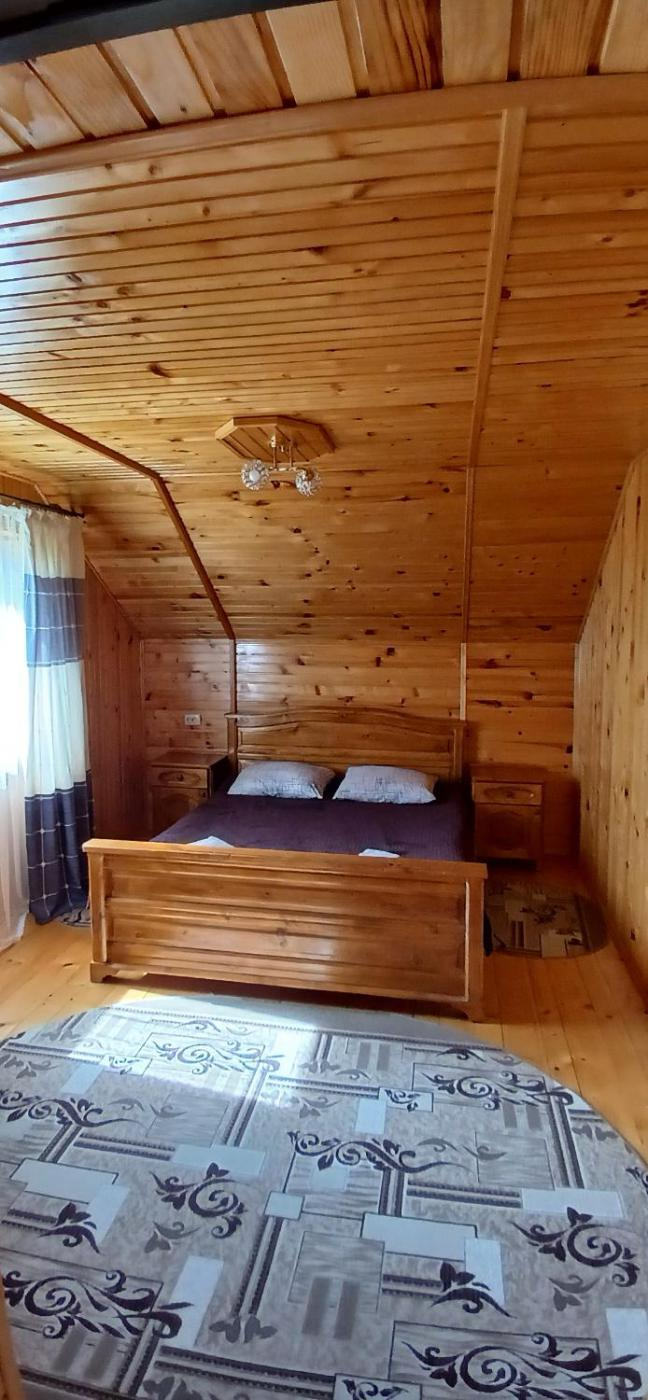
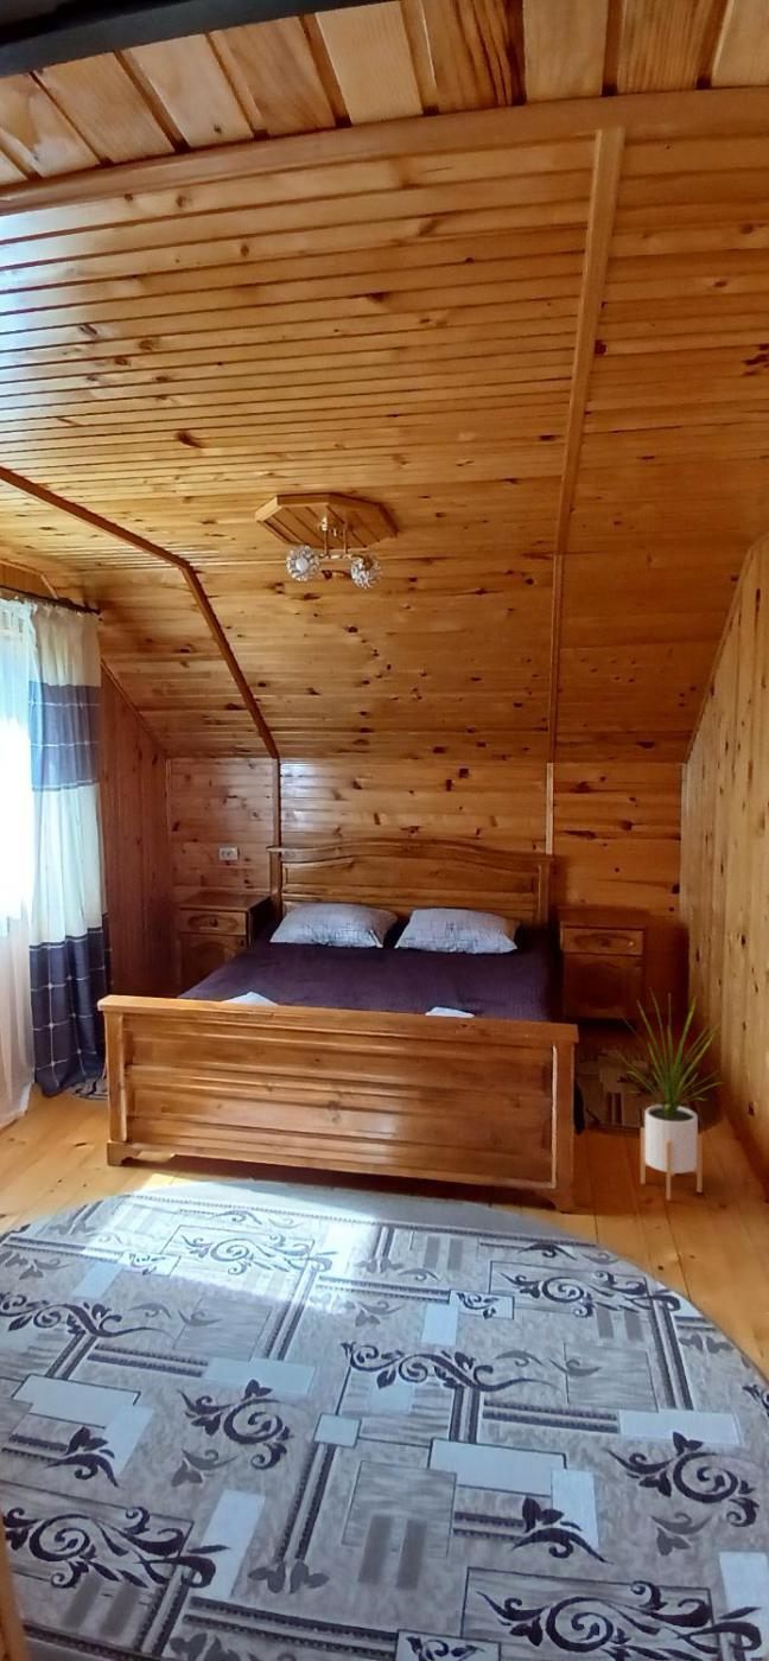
+ house plant (668, 1090)
